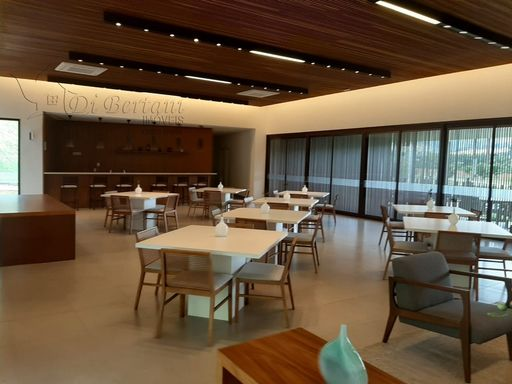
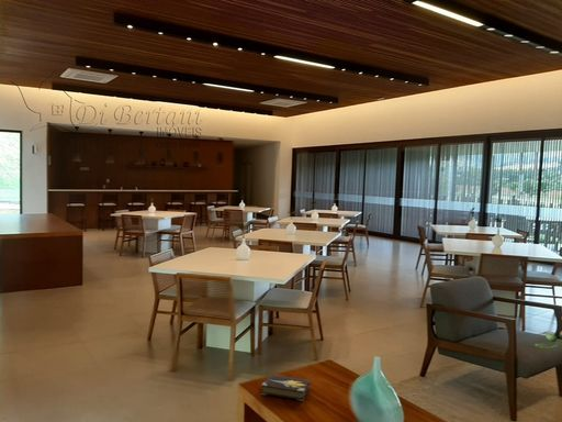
+ hardback book (285, 386)
